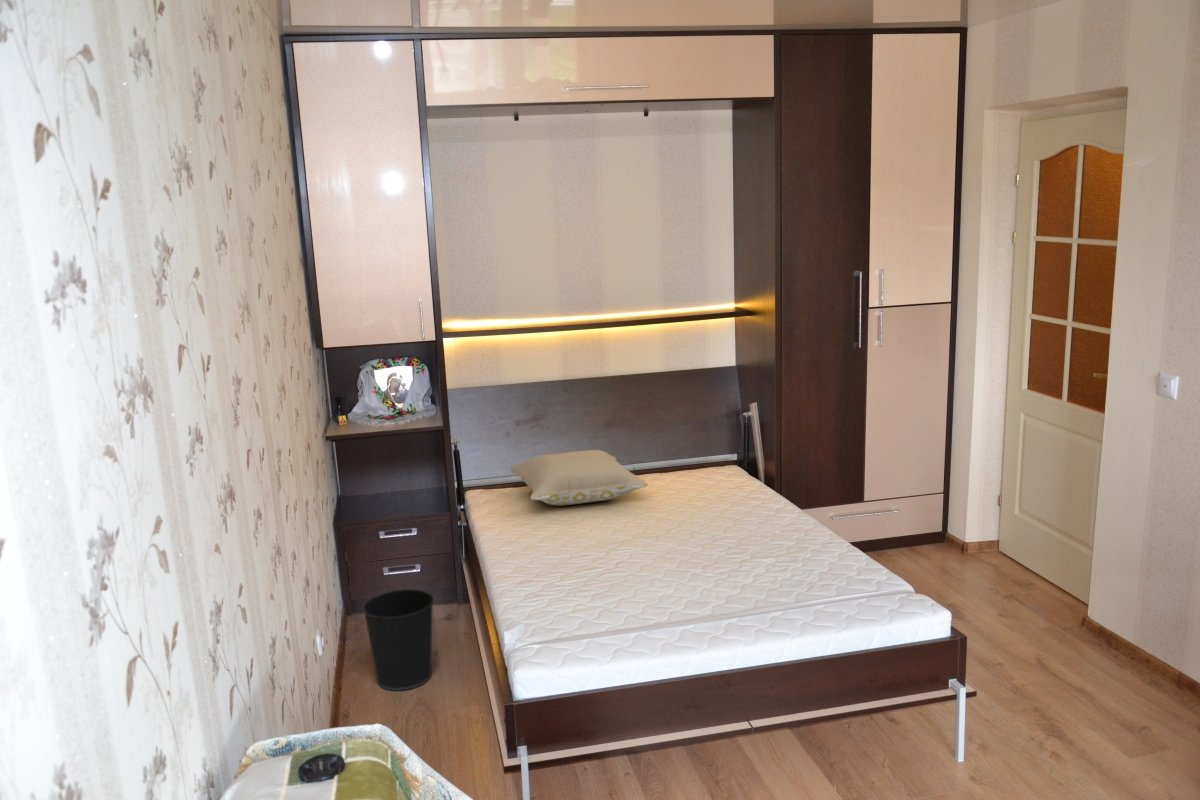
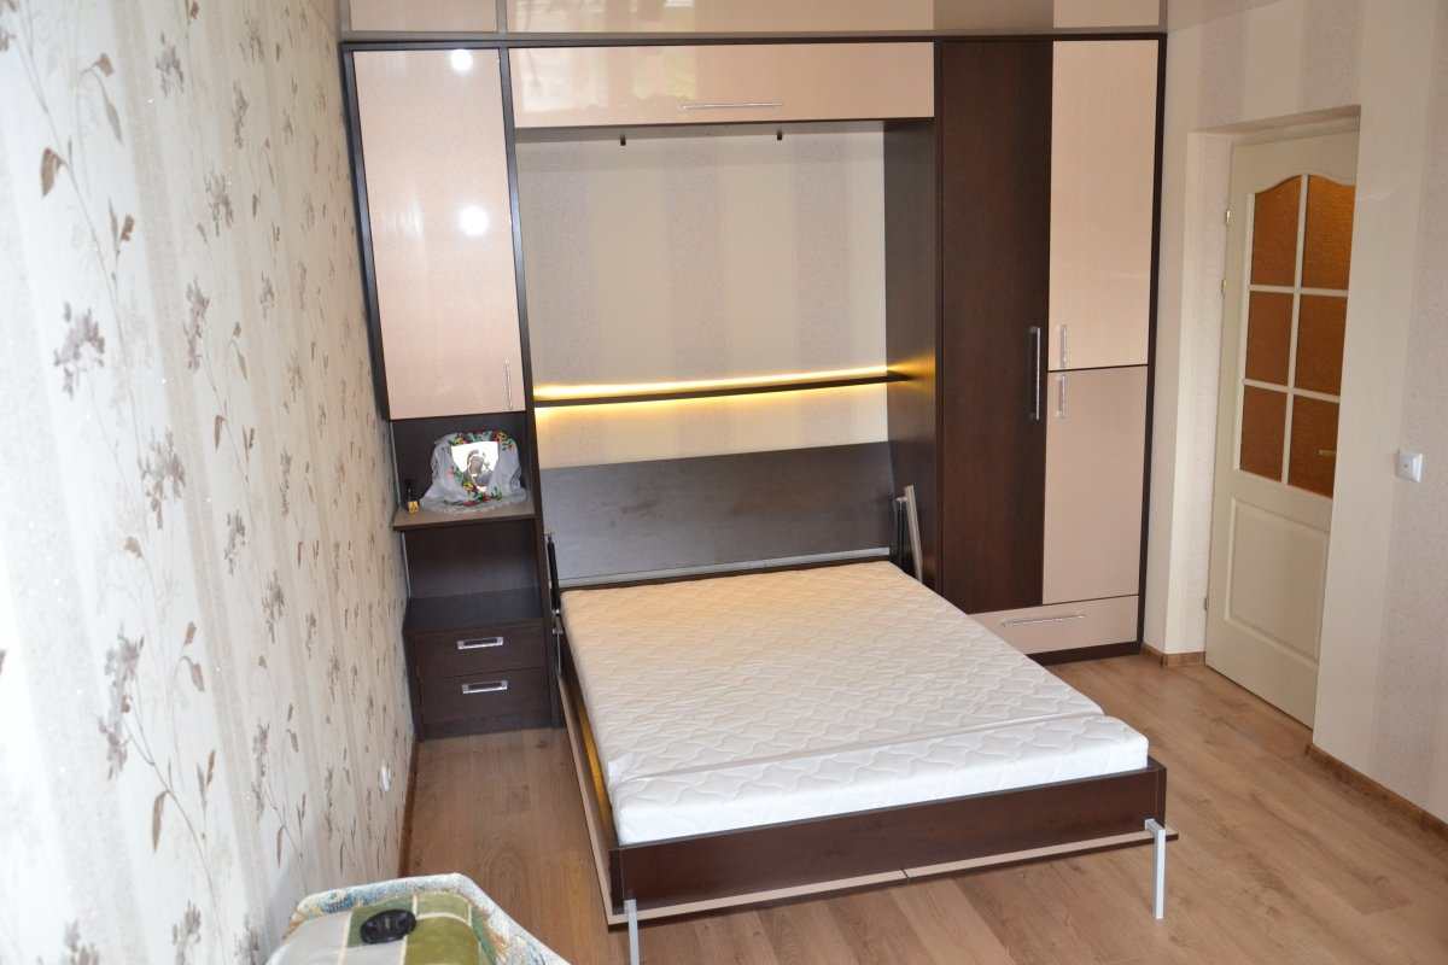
- pillow (575, 476)
- wastebasket (401, 640)
